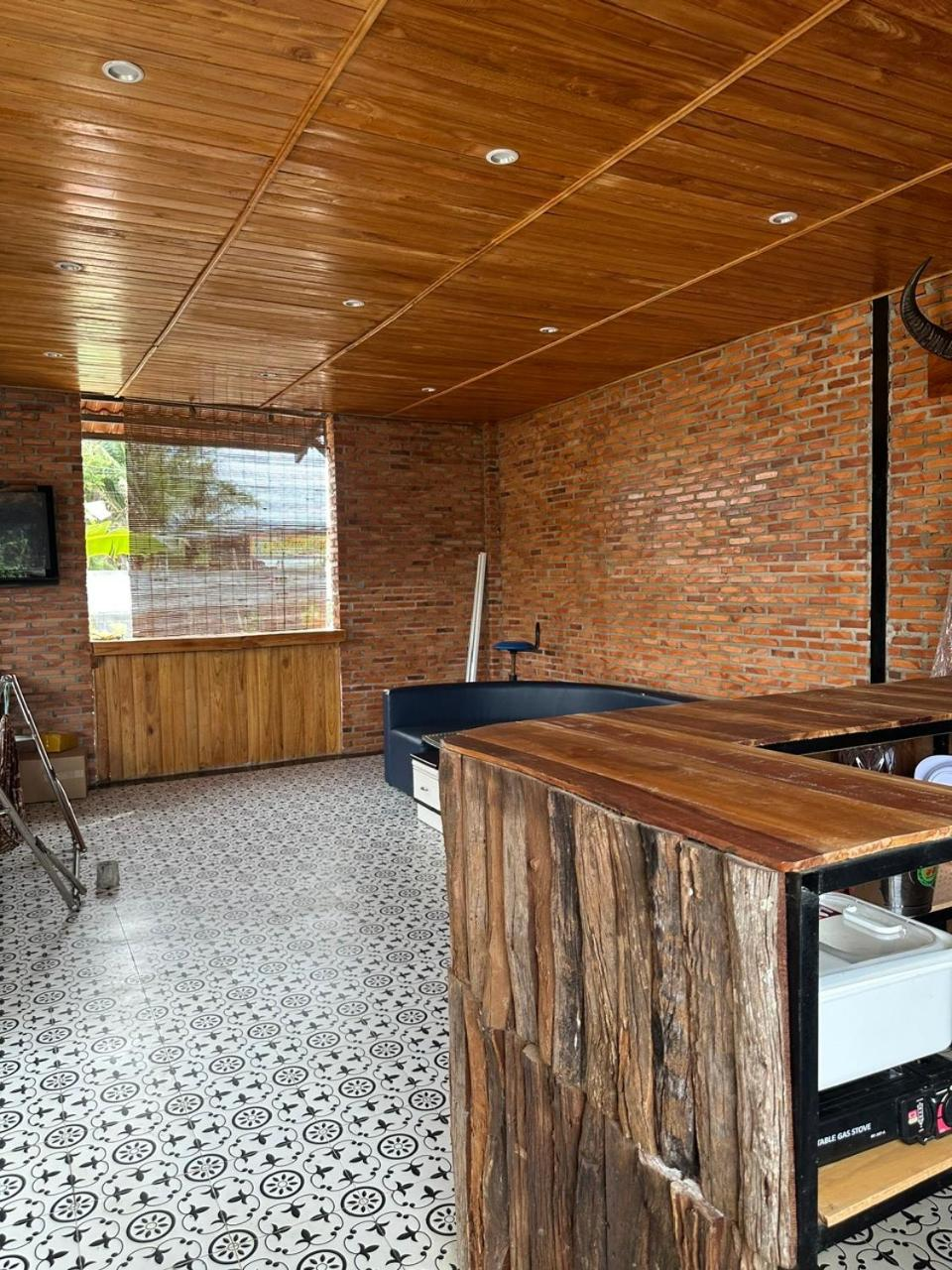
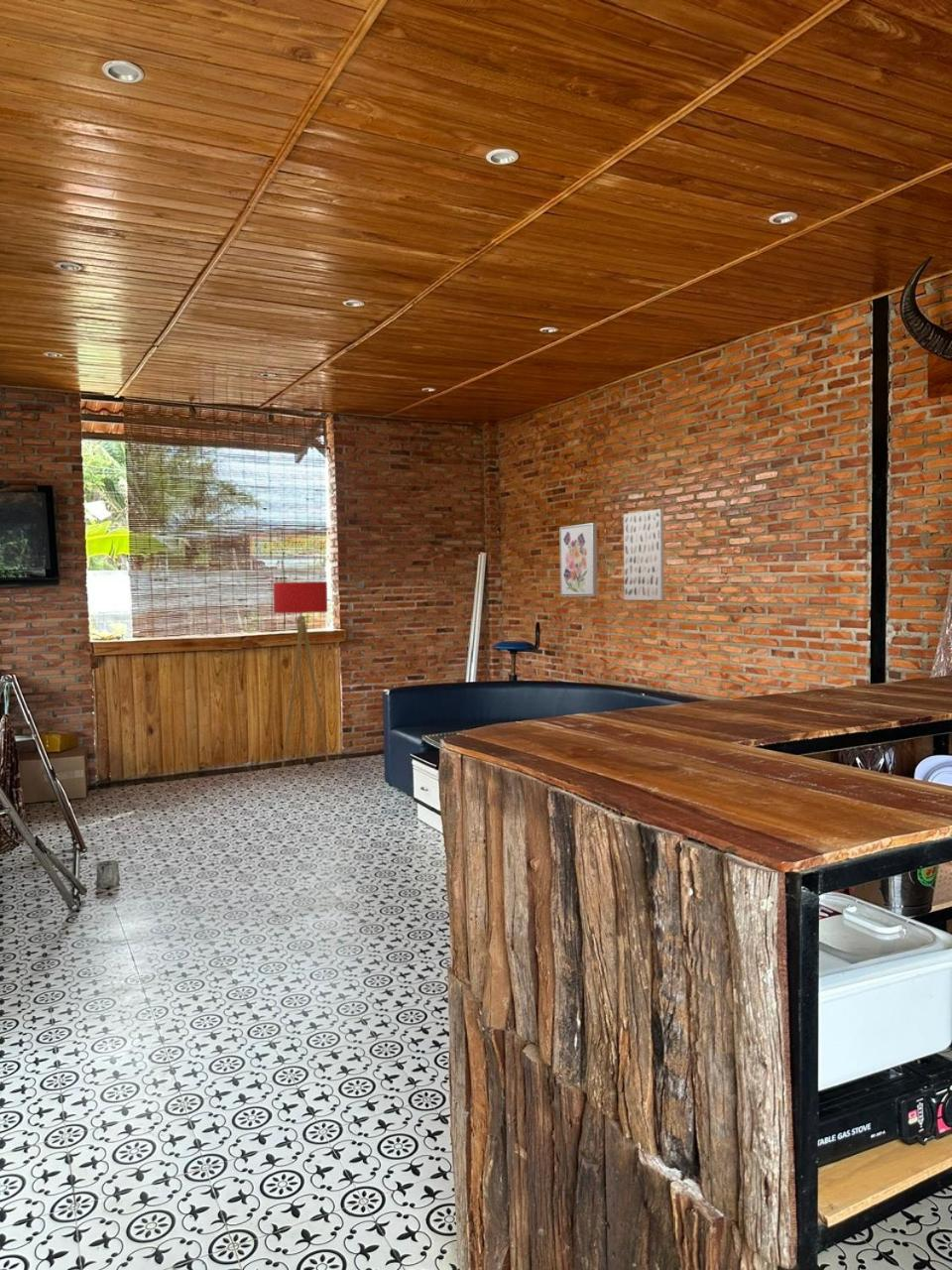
+ wall art (643, 556)
+ floor lamp (302, 675)
+ wall art (577, 561)
